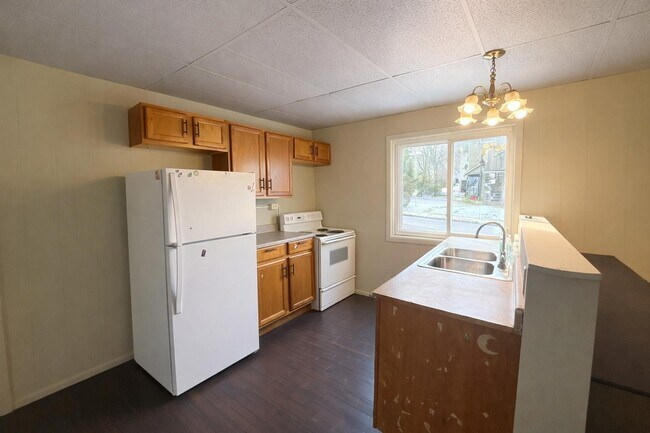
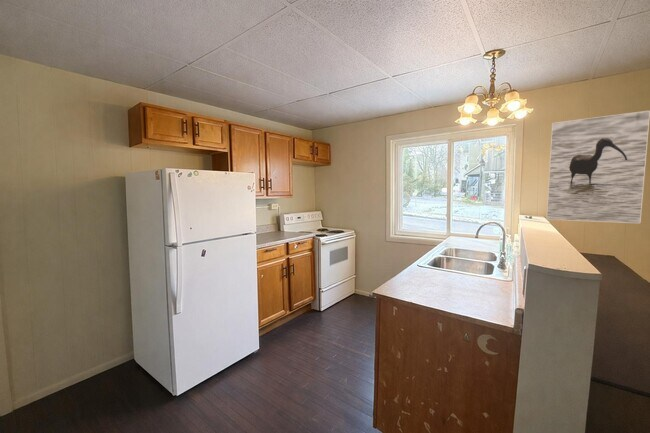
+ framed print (593, 170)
